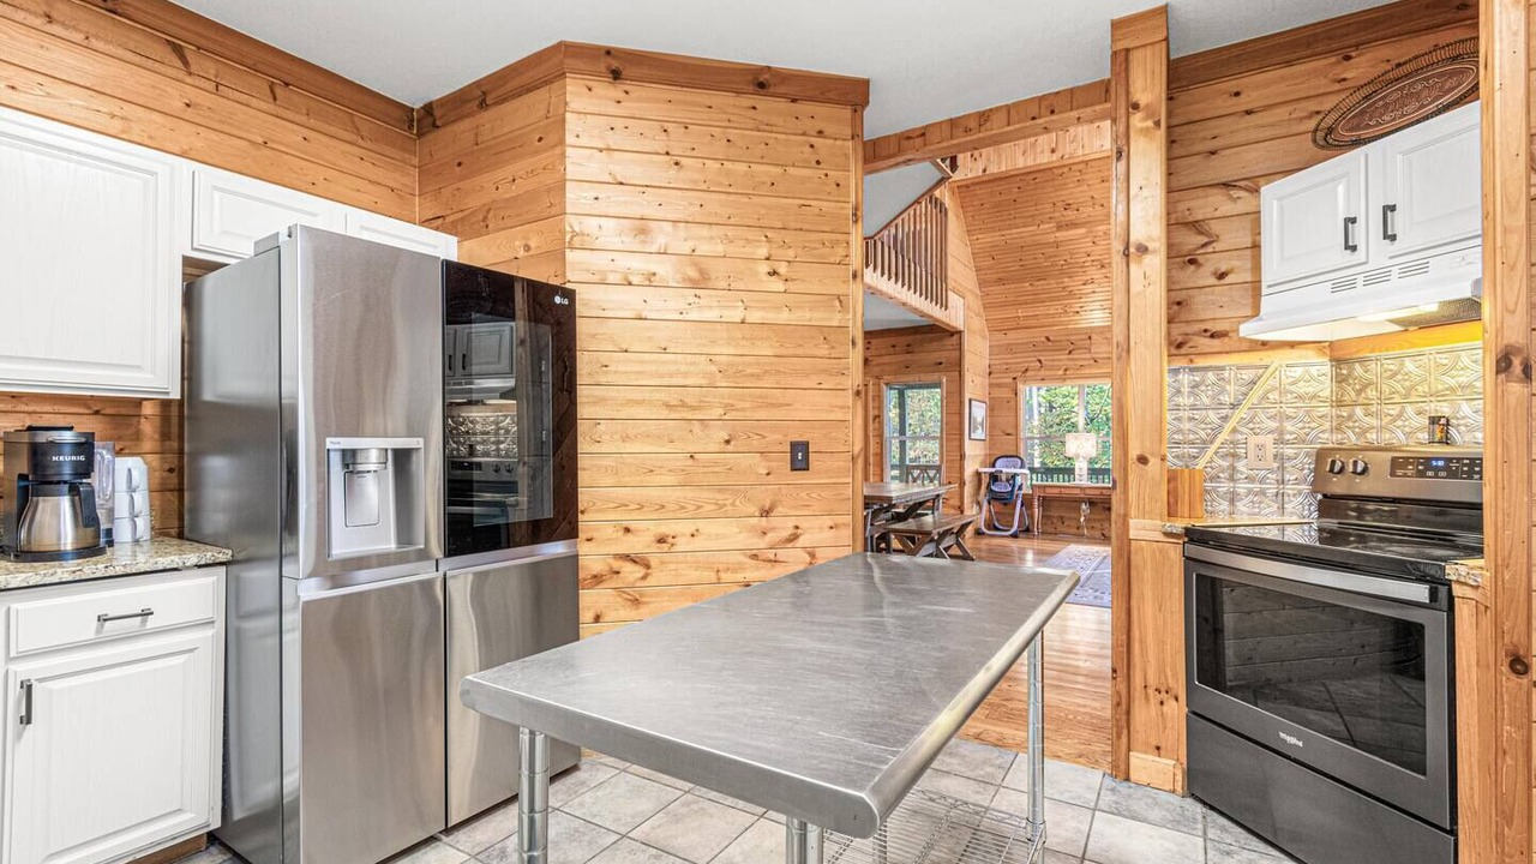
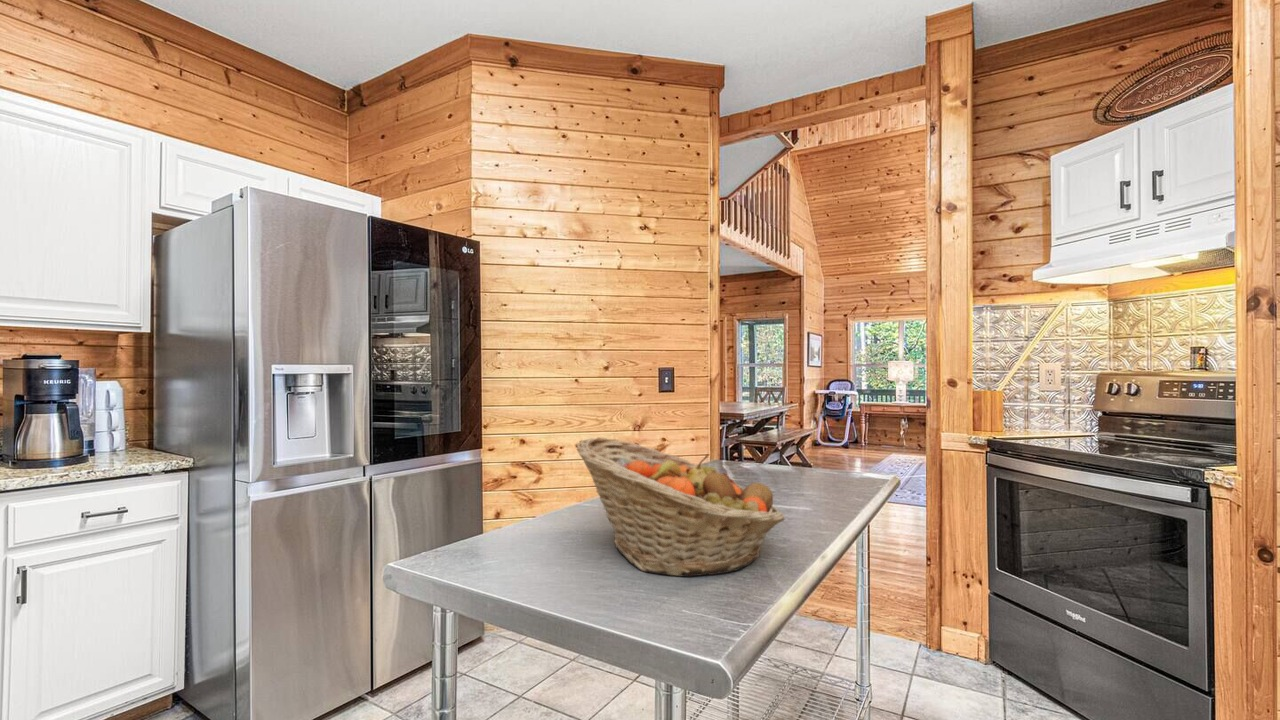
+ fruit basket (675, 494)
